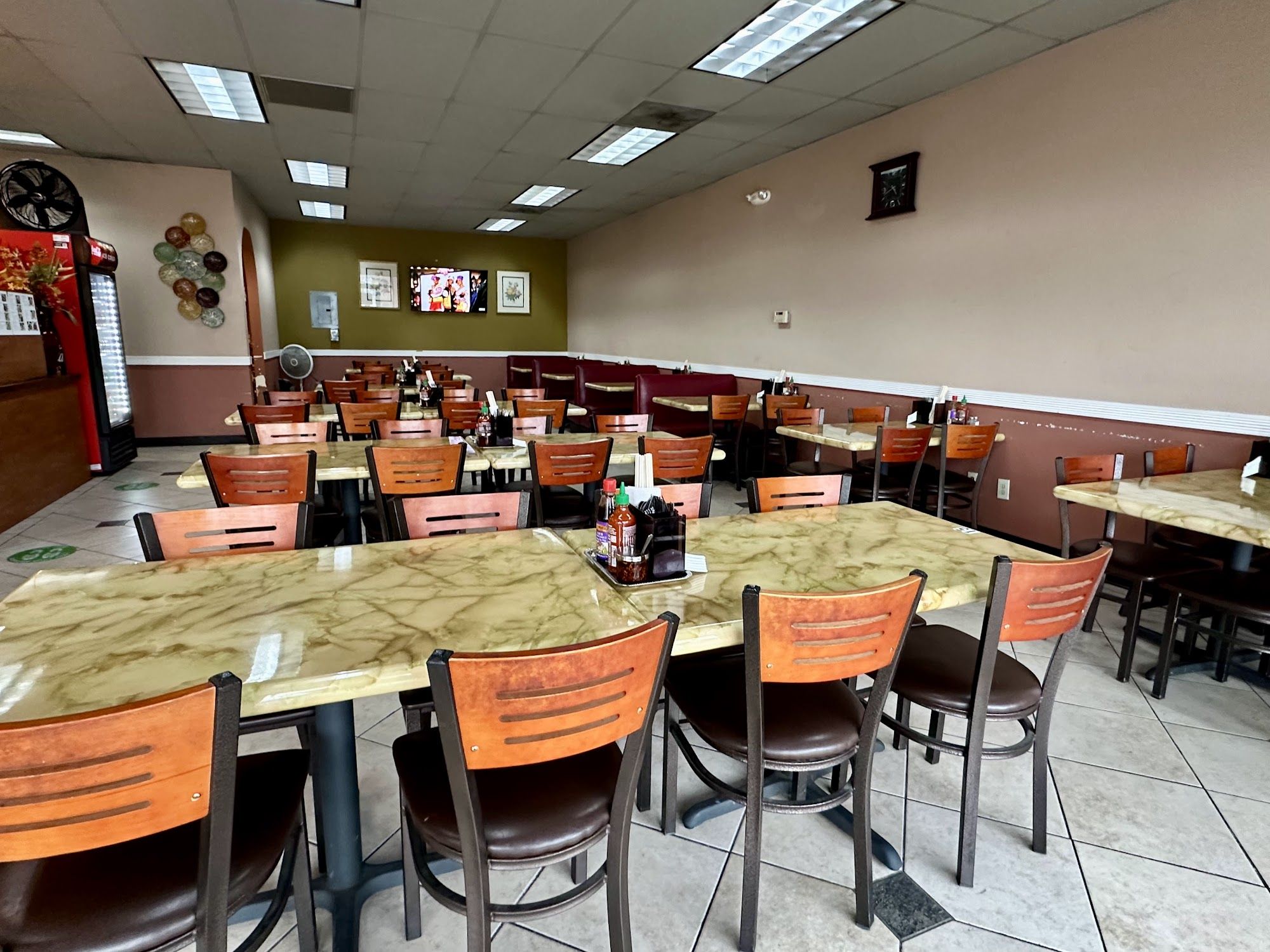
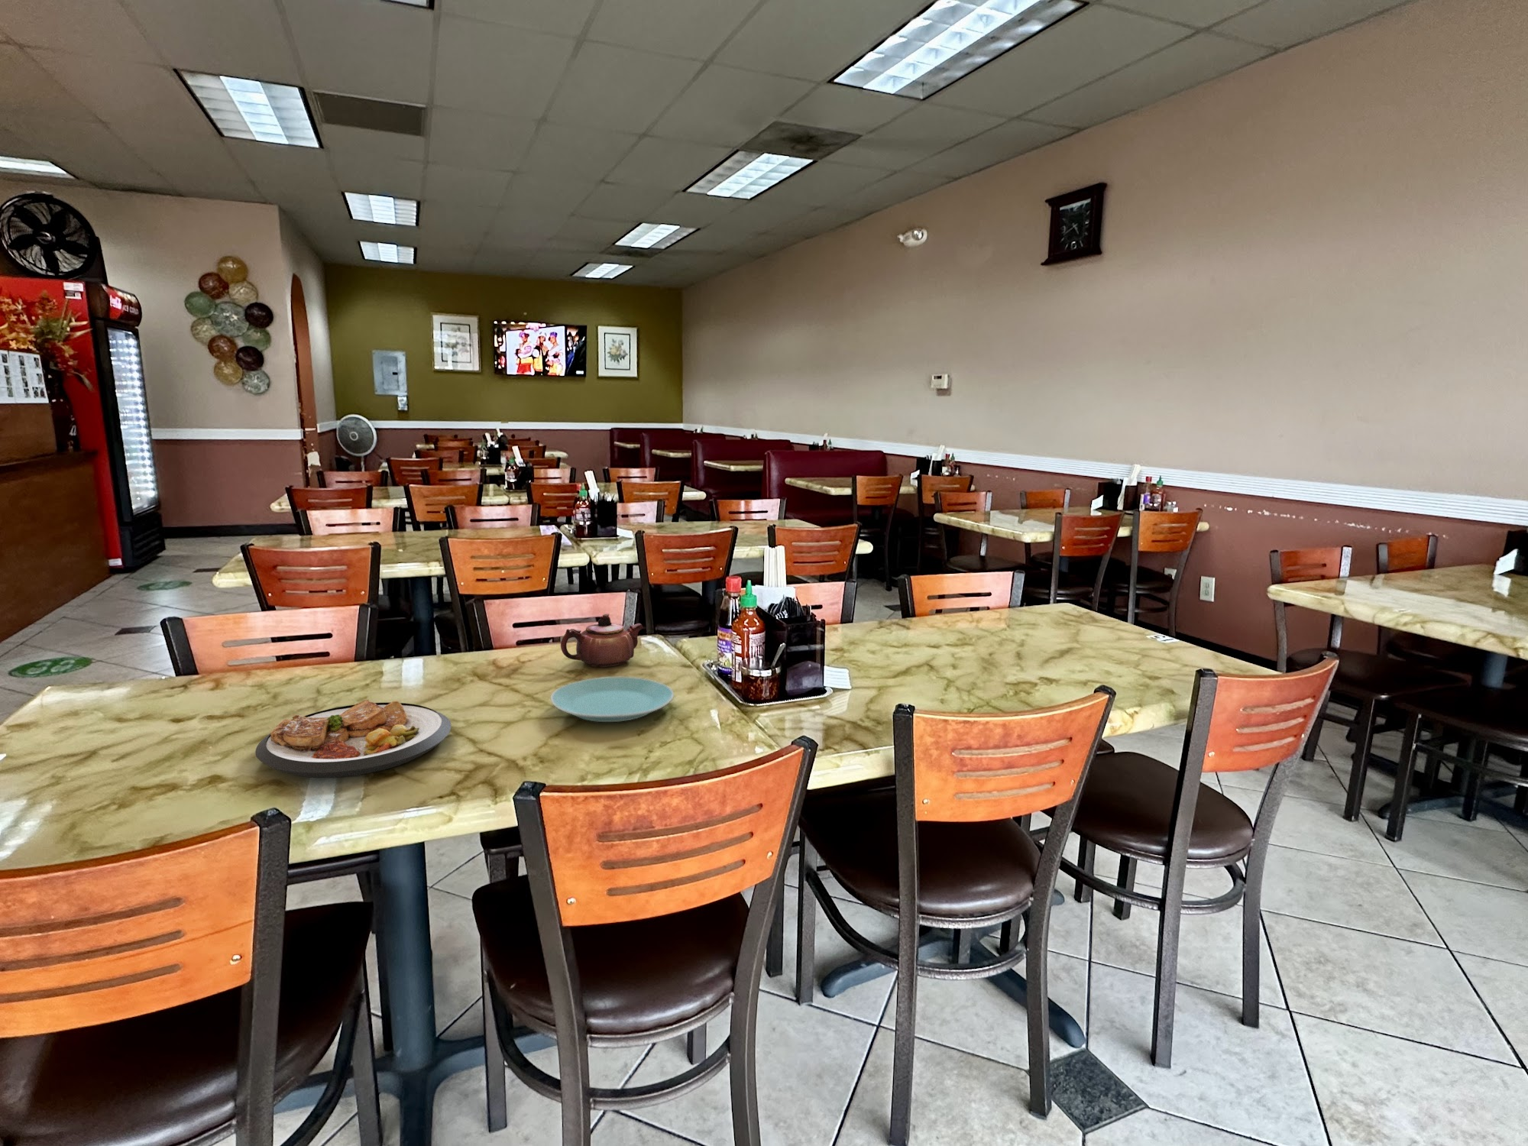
+ plate (612, 701)
+ plate (357, 731)
+ teapot (603, 637)
